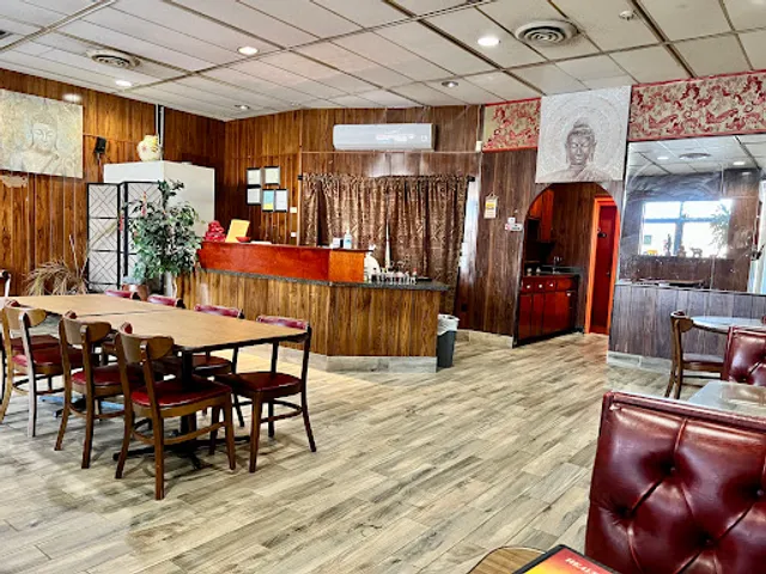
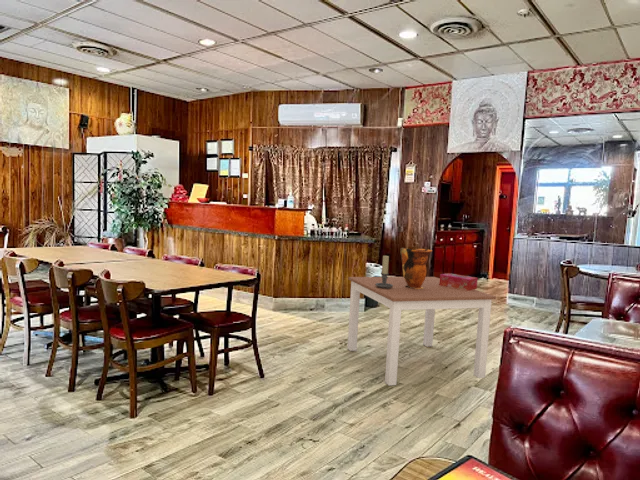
+ dining table (424, 327)
+ decorative vase (415, 267)
+ tissue box (458, 281)
+ candle holder (385, 271)
